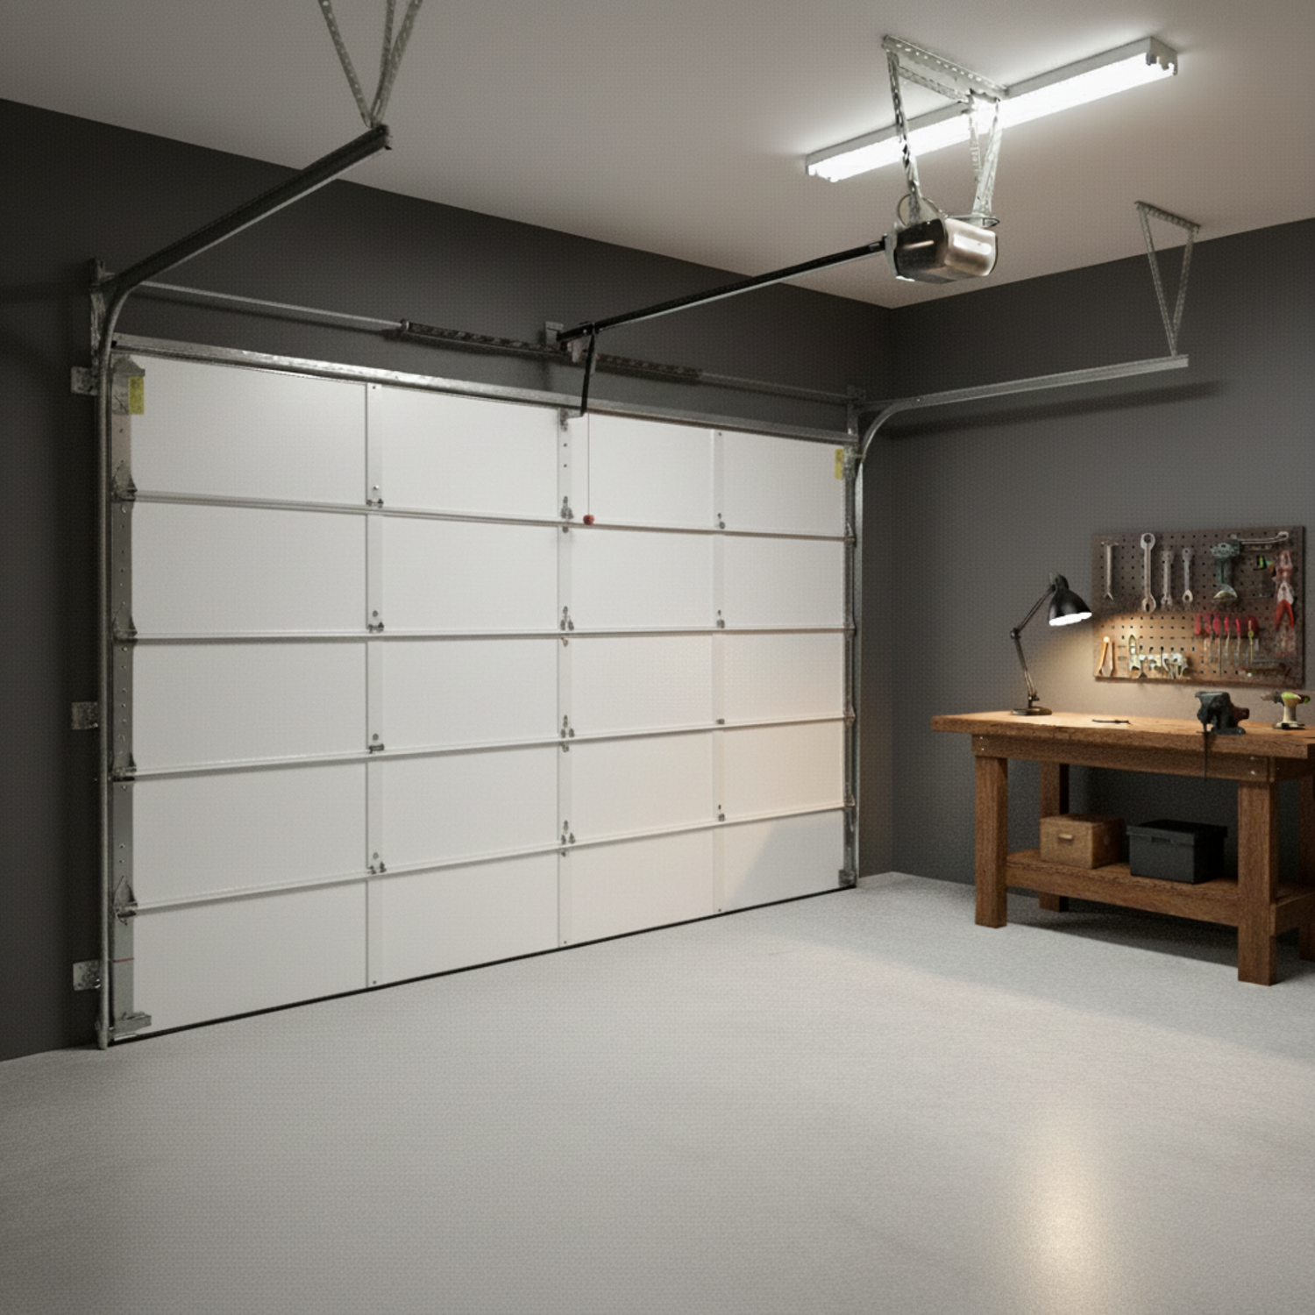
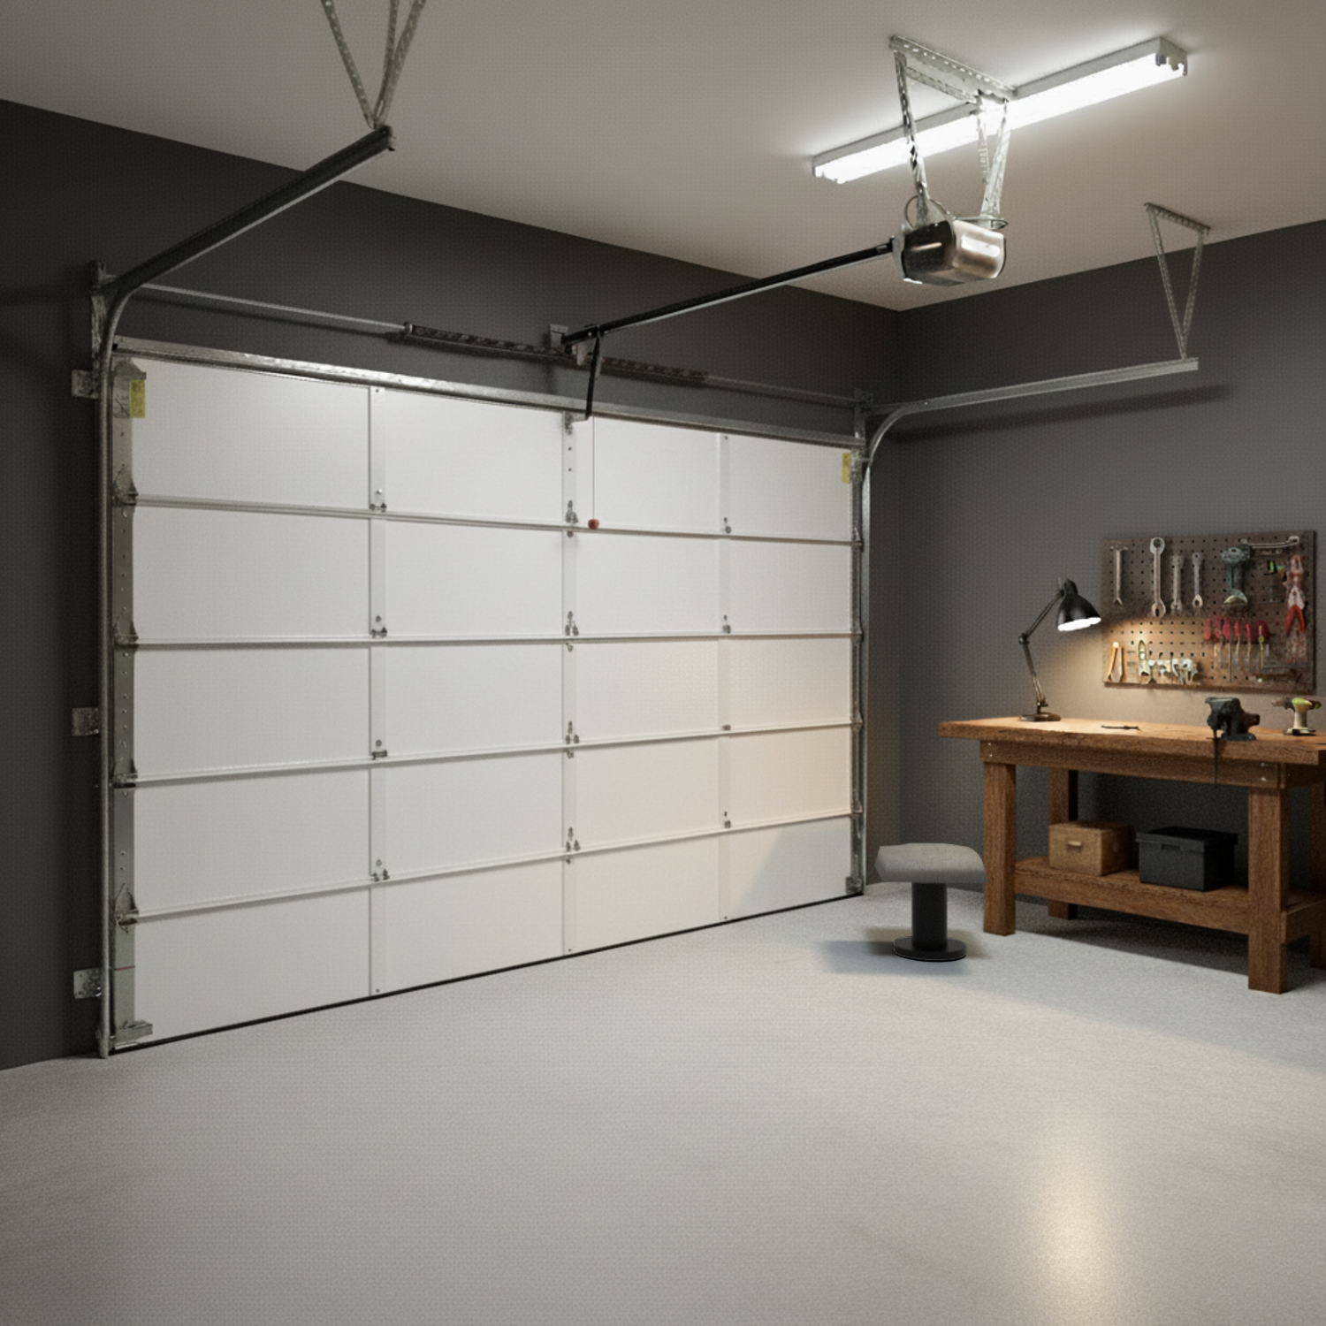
+ stool (929, 899)
